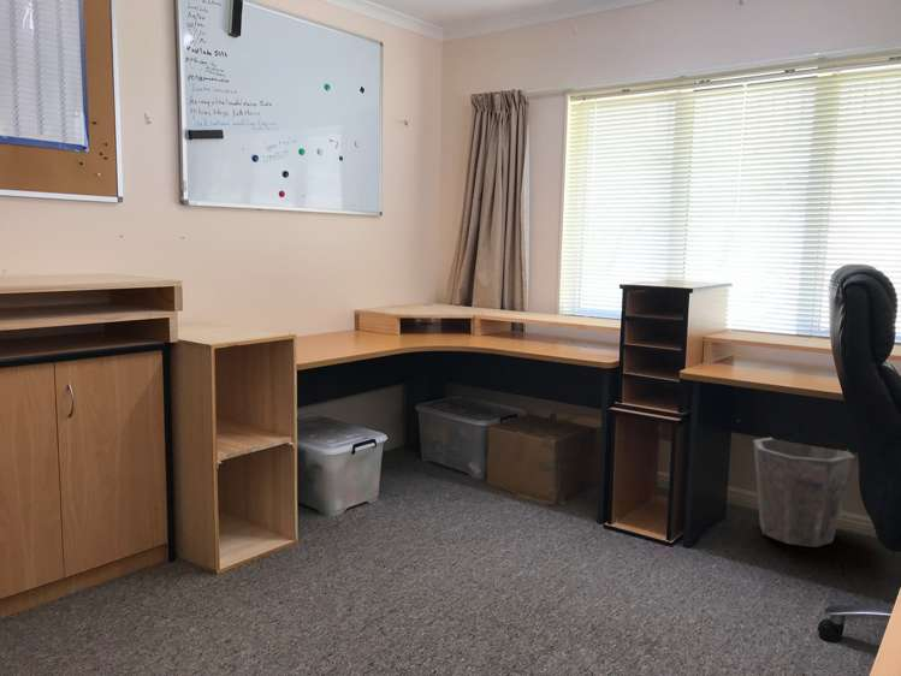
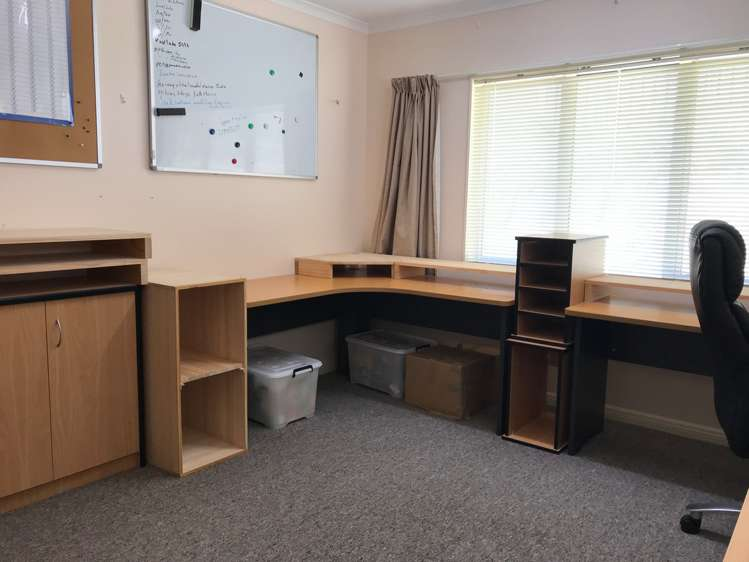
- waste bin (798, 491)
